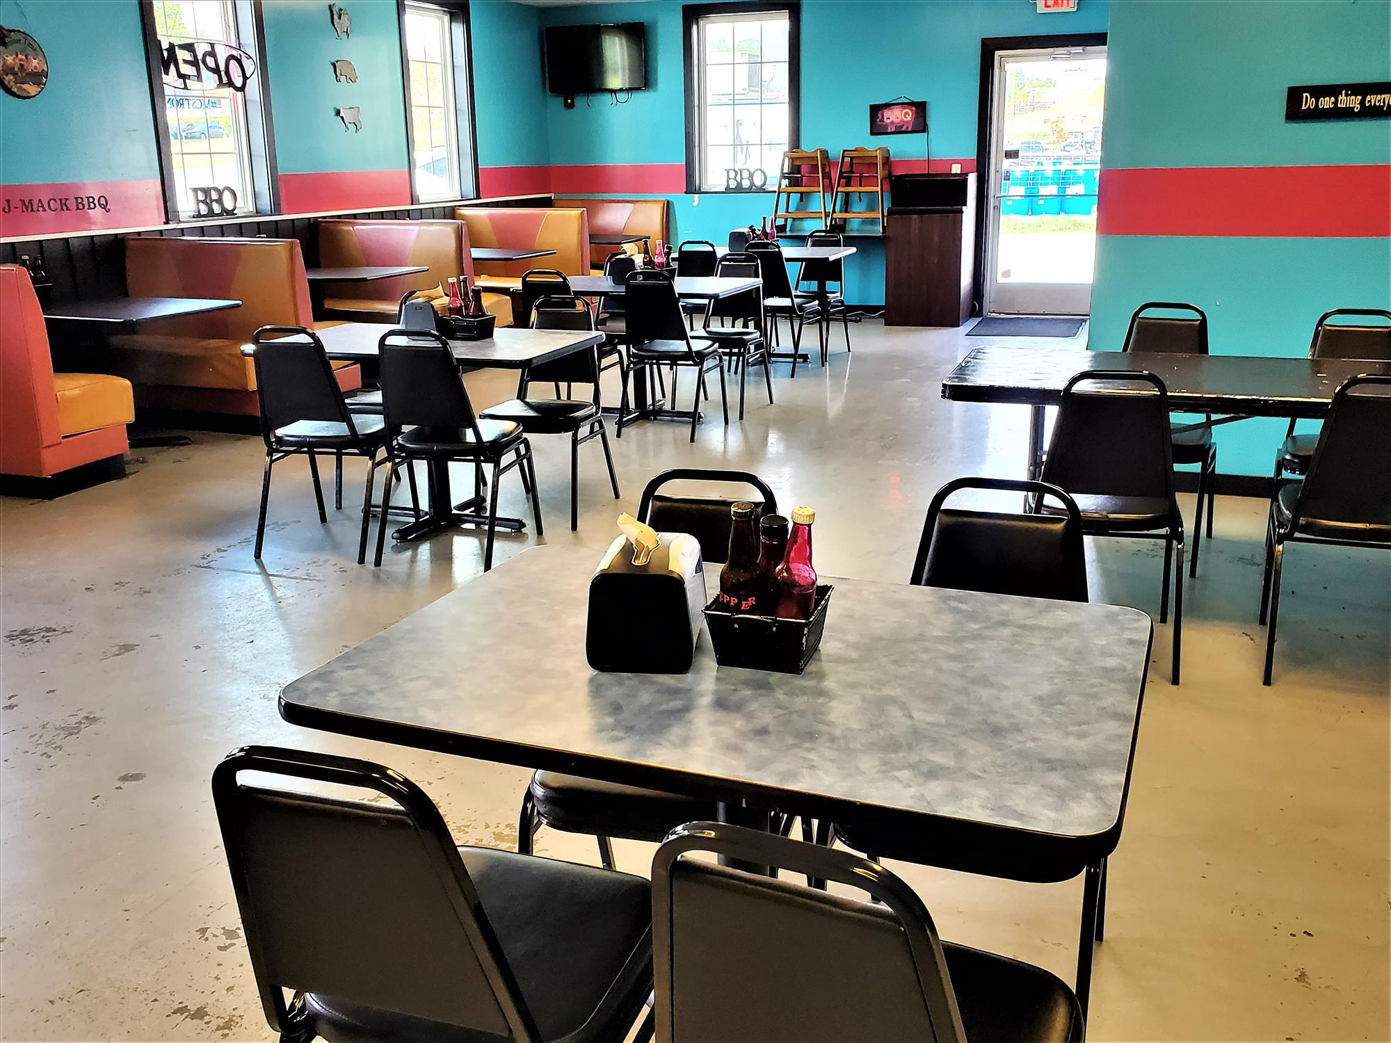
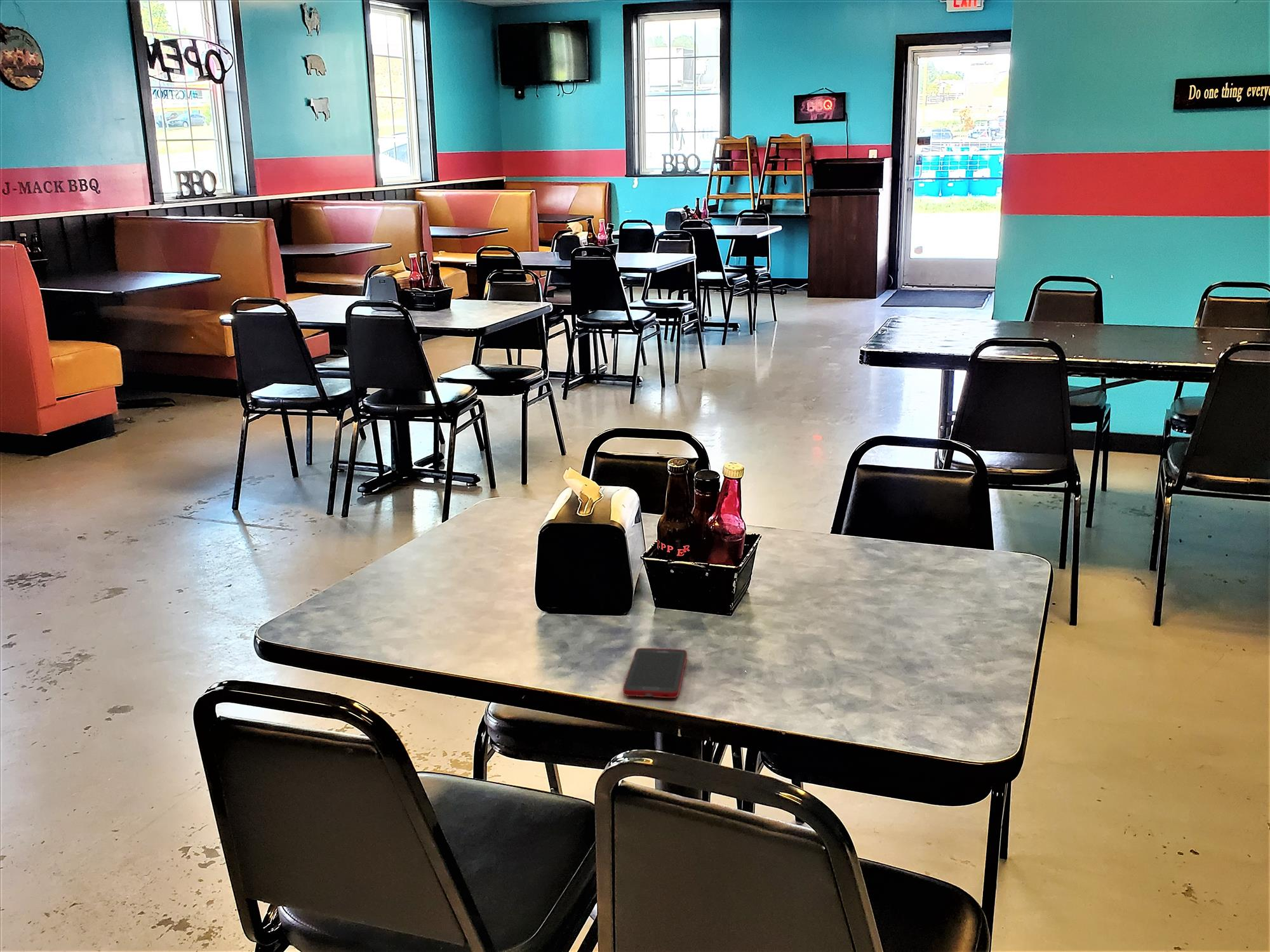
+ cell phone (656, 672)
